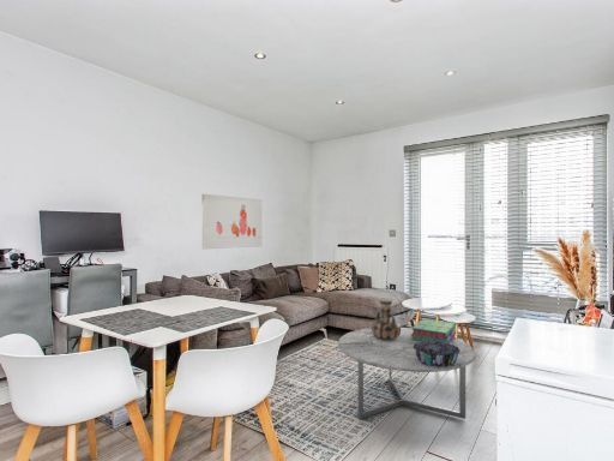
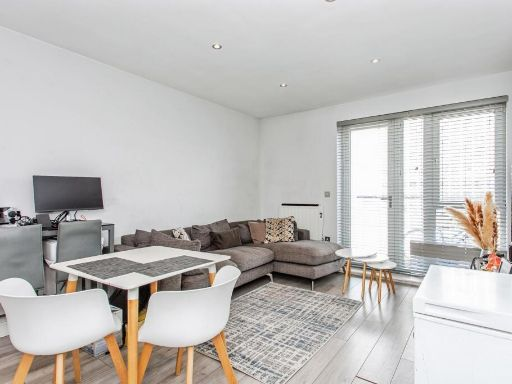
- coffee table (403, 370)
- decorative bowl (435, 353)
- decorative vase (385, 317)
- stack of books (433, 330)
- wall art (234, 222)
